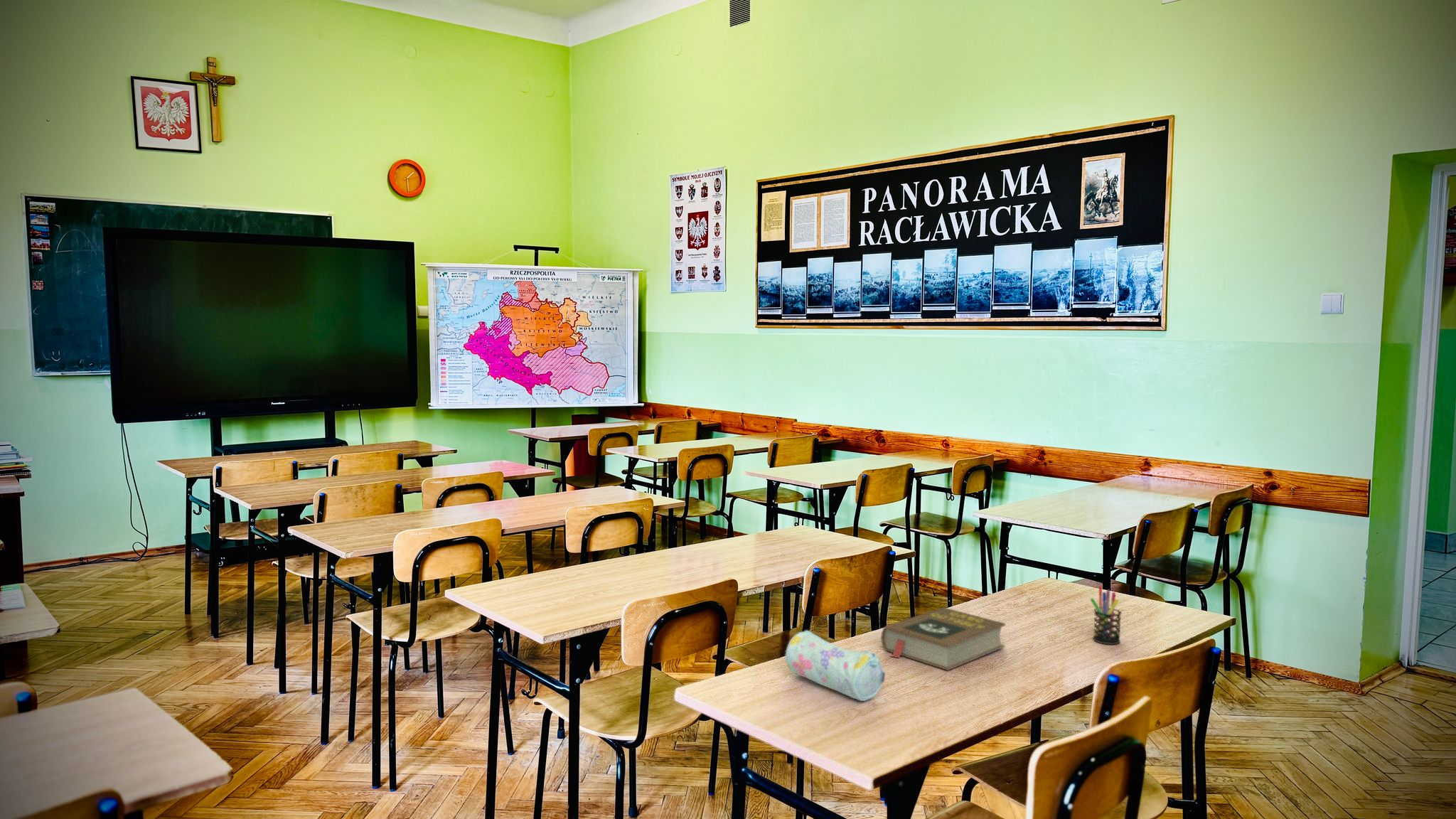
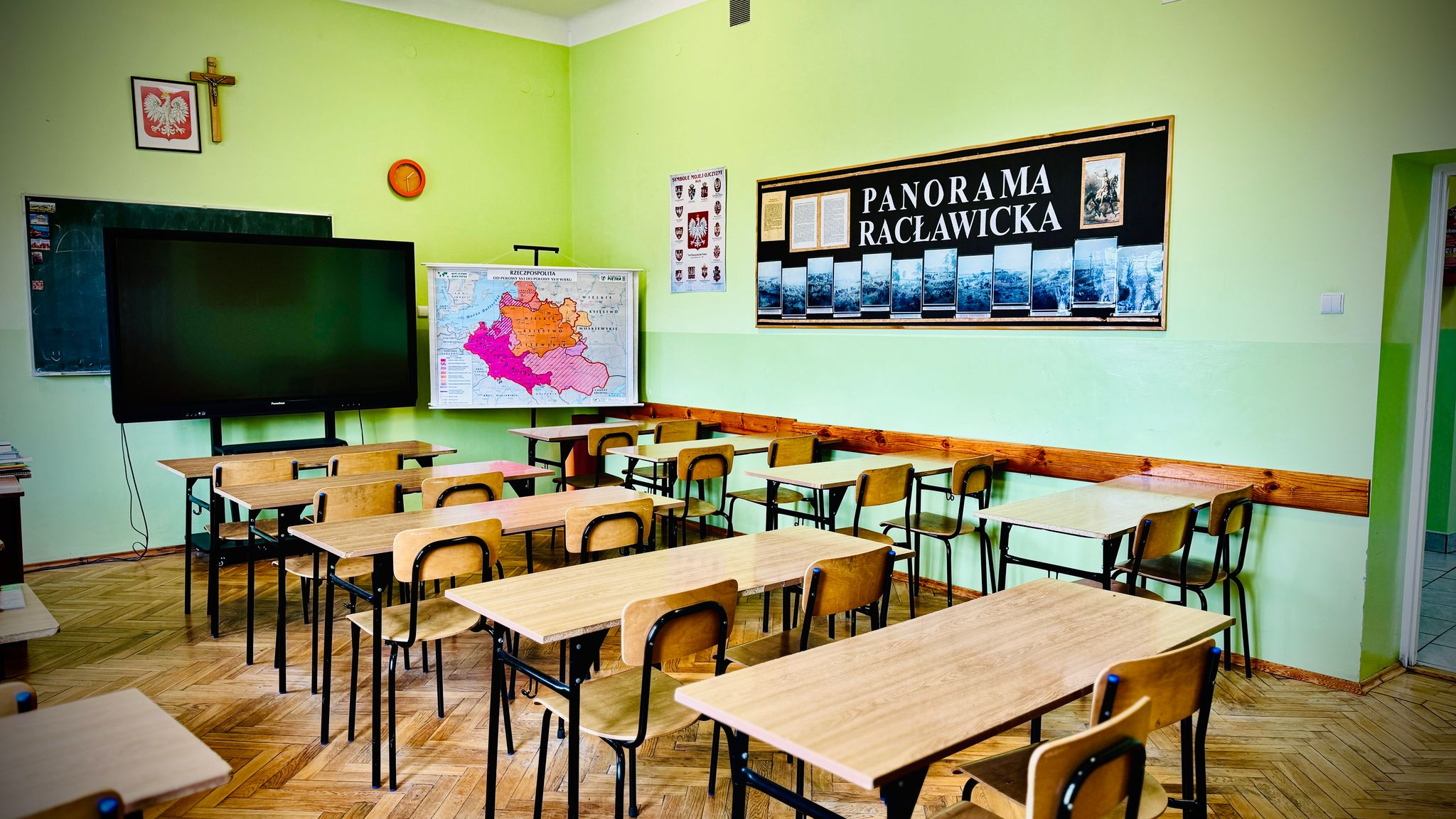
- book (940, 637)
- pen holder (1103, 614)
- pencil case (833, 664)
